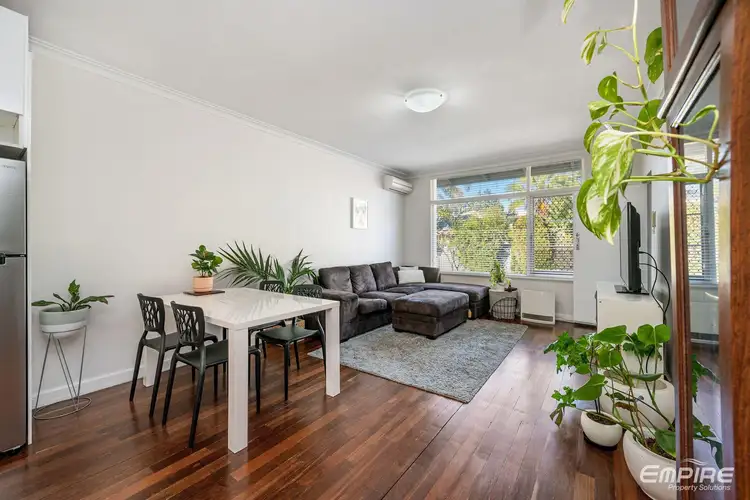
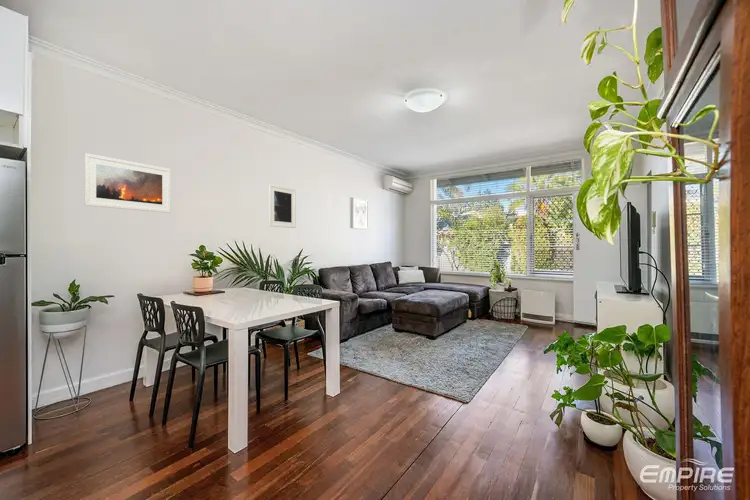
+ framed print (282, 207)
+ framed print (131, 185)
